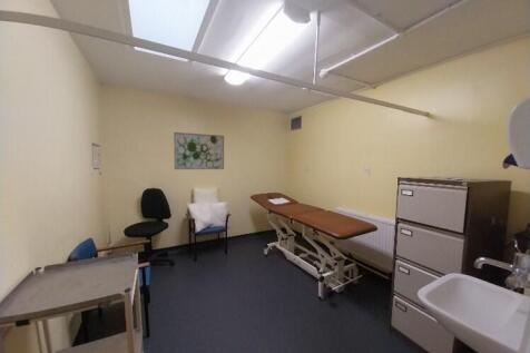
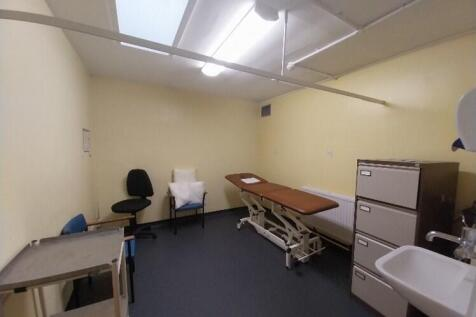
- wall art (200, 151)
